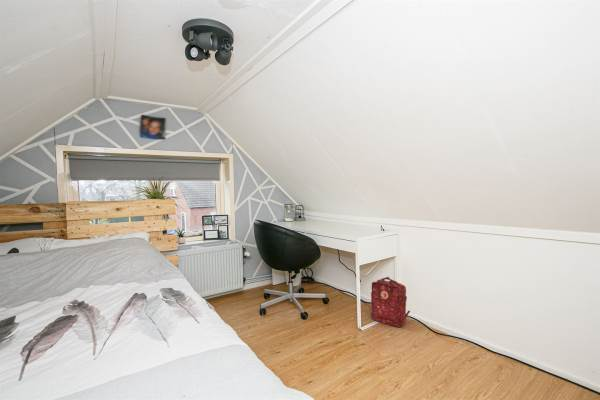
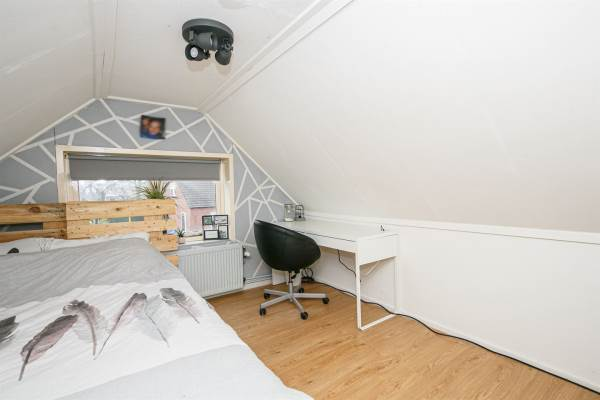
- backpack (388, 298)
